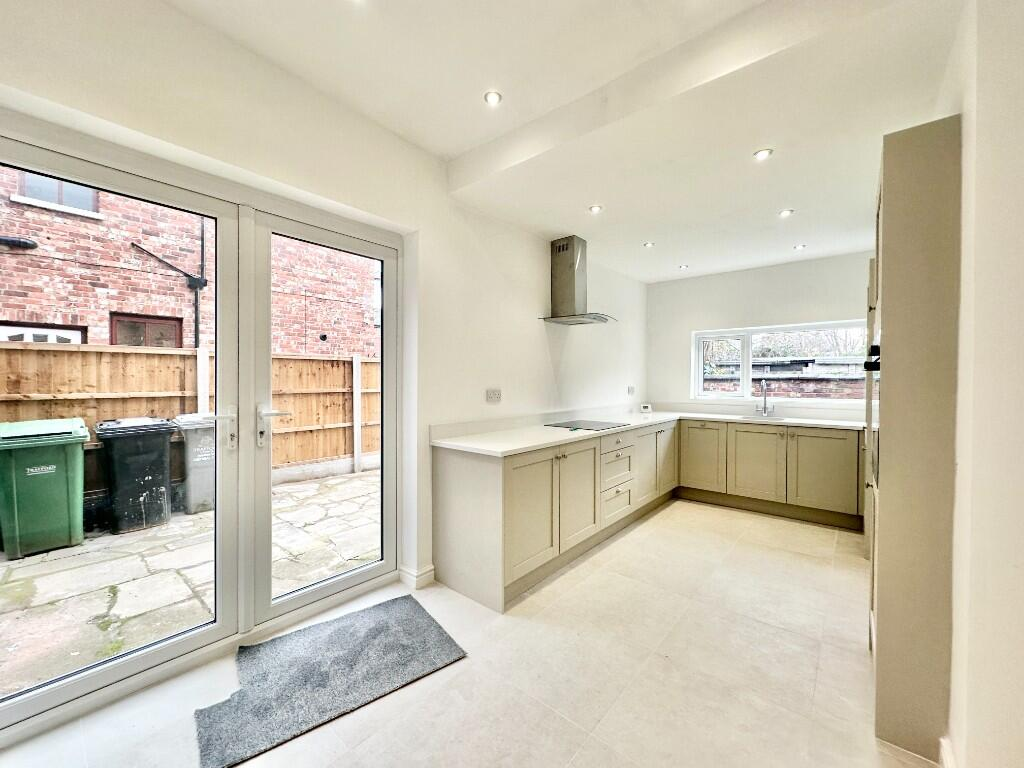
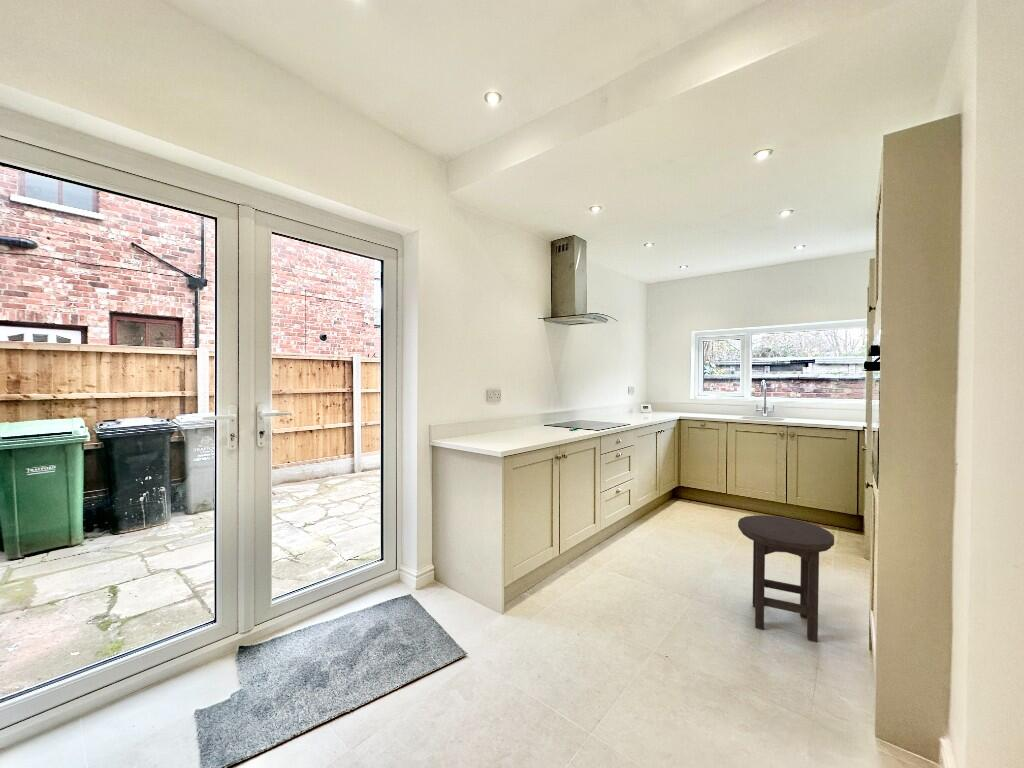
+ stool (782, 582)
